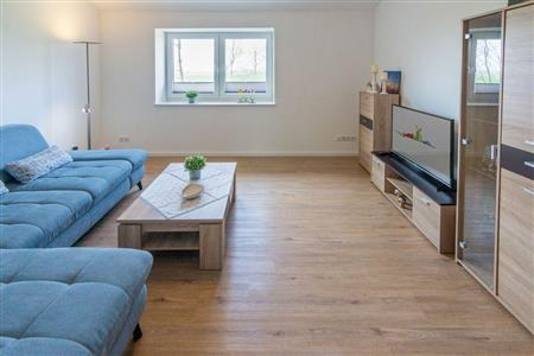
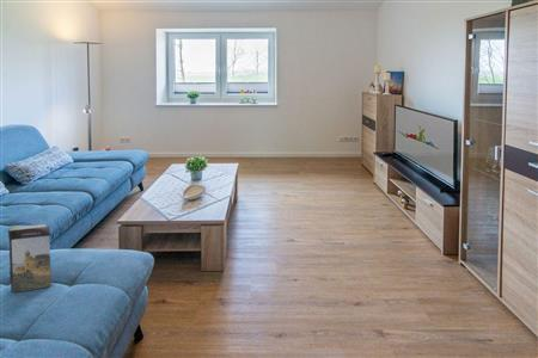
+ book (29, 257)
